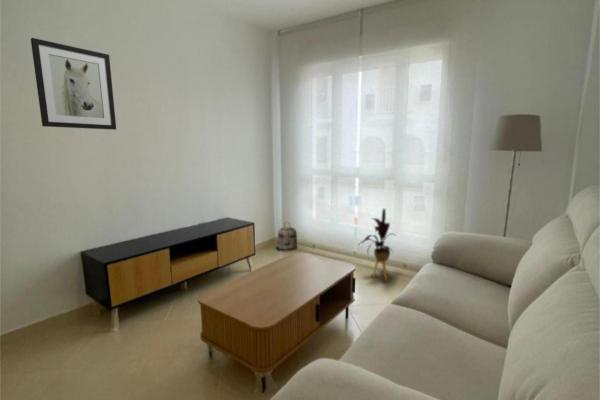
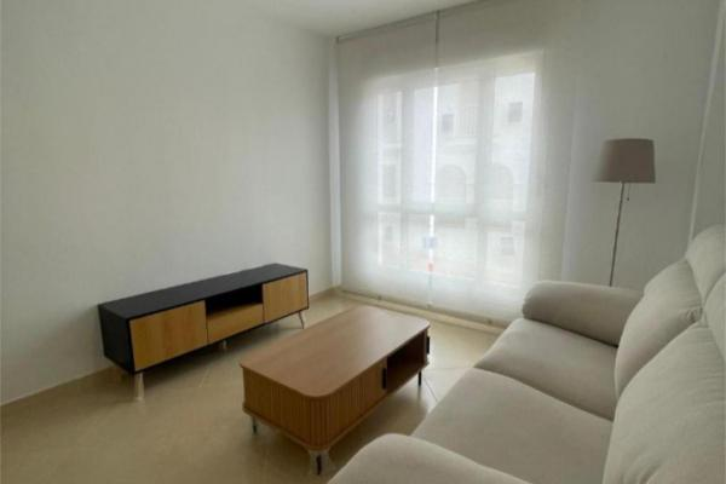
- wall art (77, 88)
- basket (287, 235)
- house plant (377, 242)
